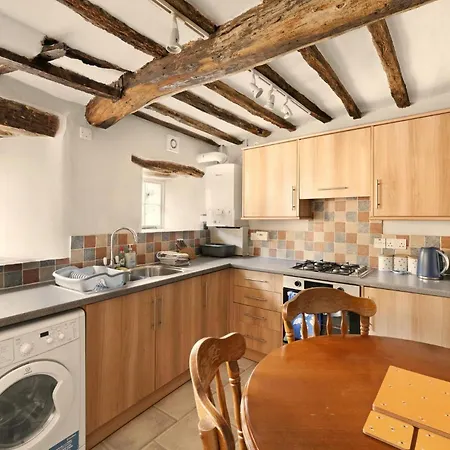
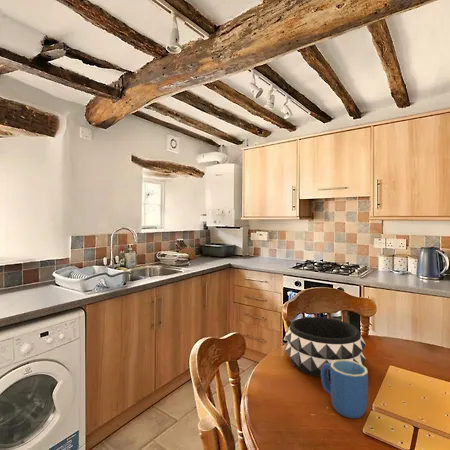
+ decorative bowl (323, 344)
+ mug (344, 386)
